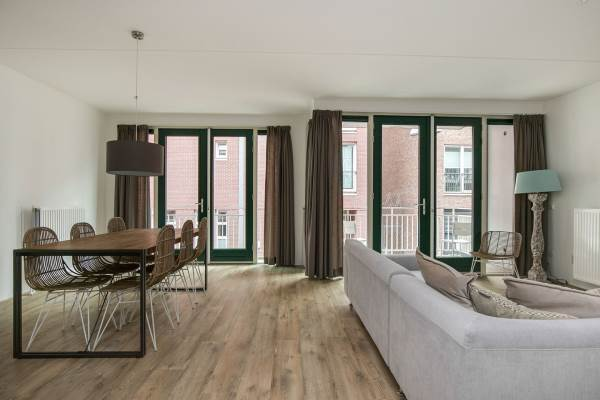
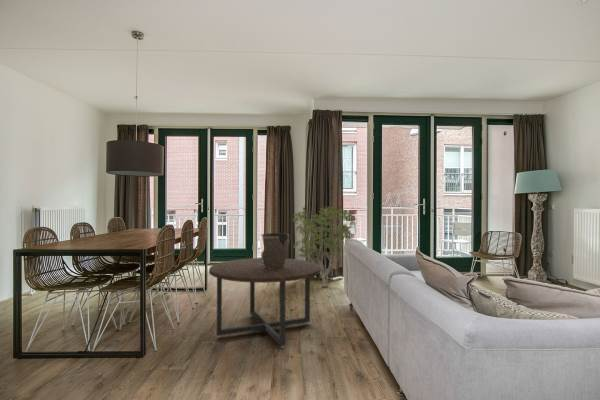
+ shrub (325, 246)
+ coffee table (254, 298)
+ decorative bowl (275, 250)
